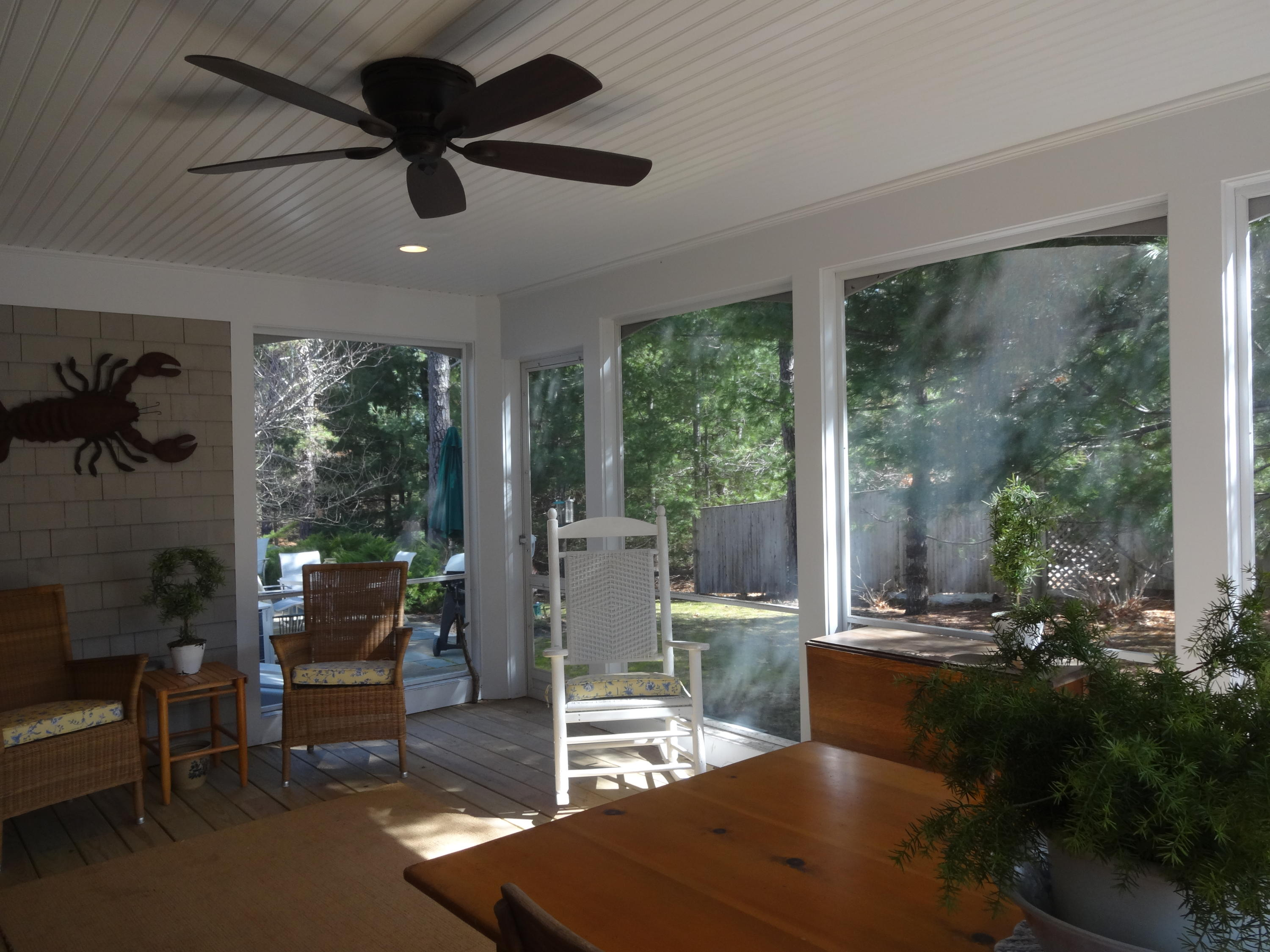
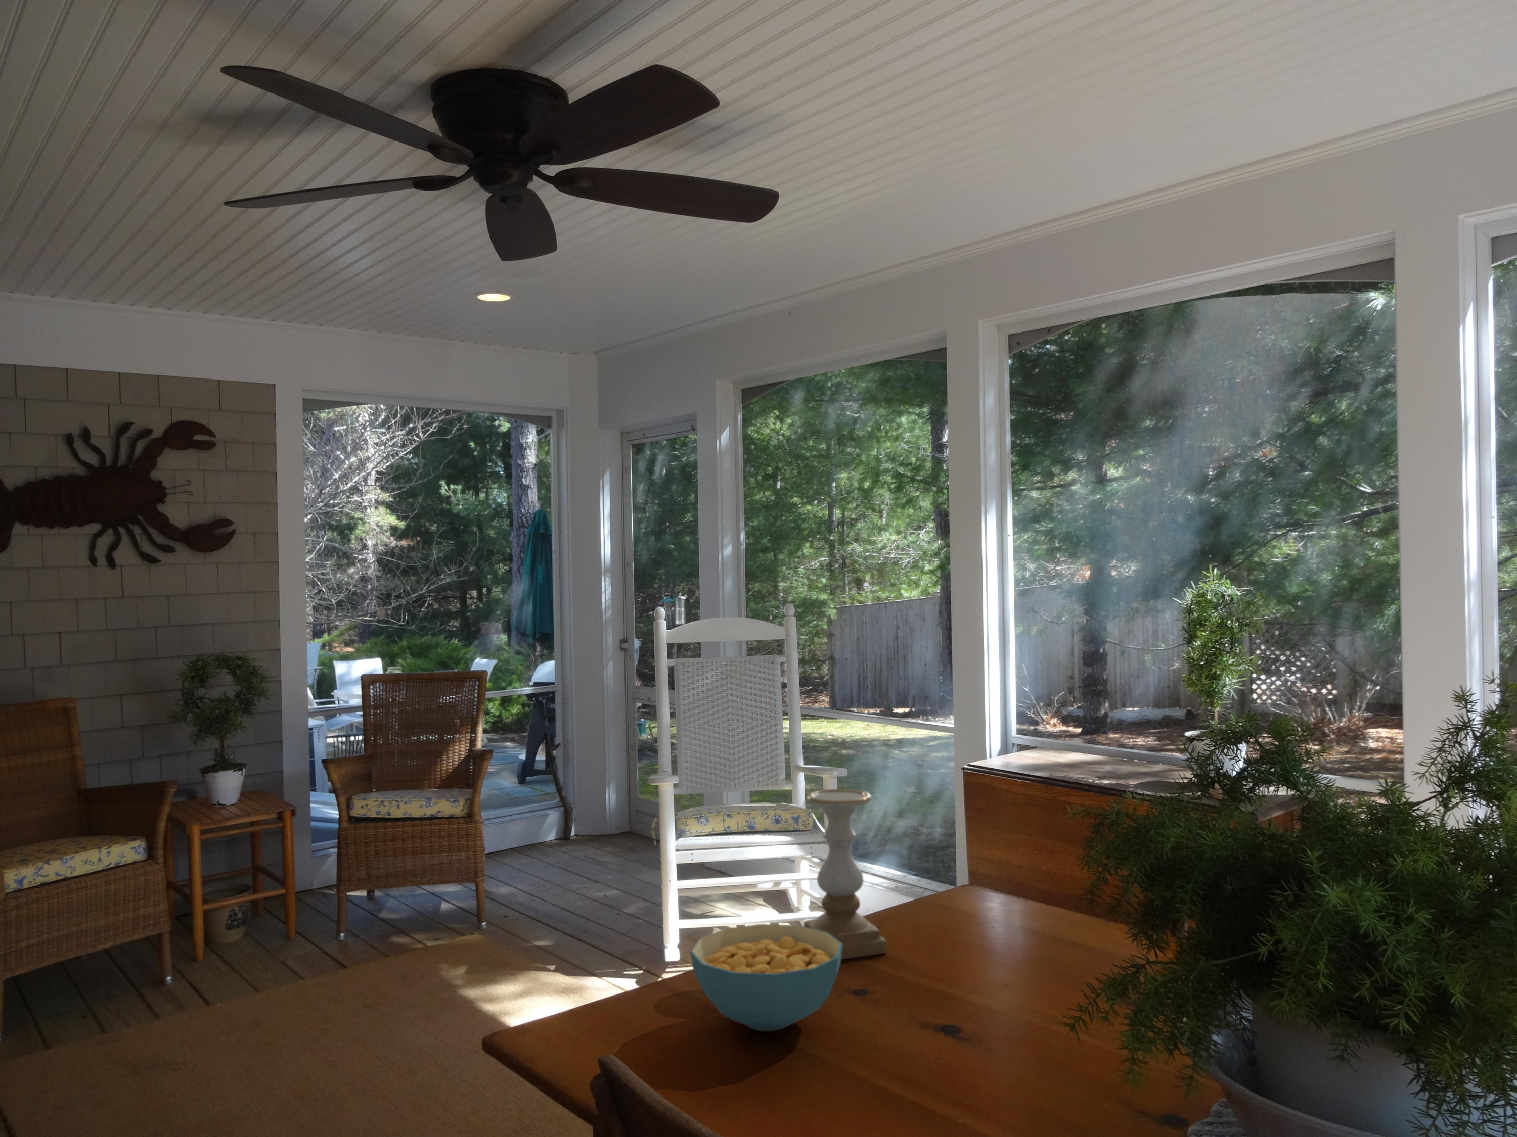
+ candle holder (840, 871)
+ cereal bowl (767, 984)
